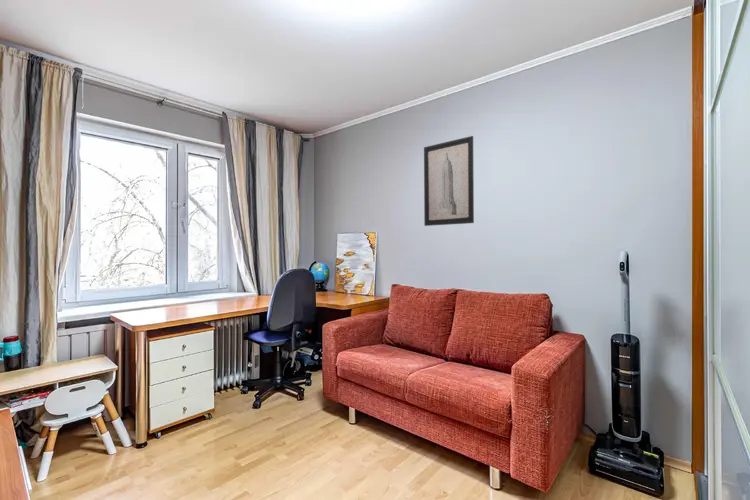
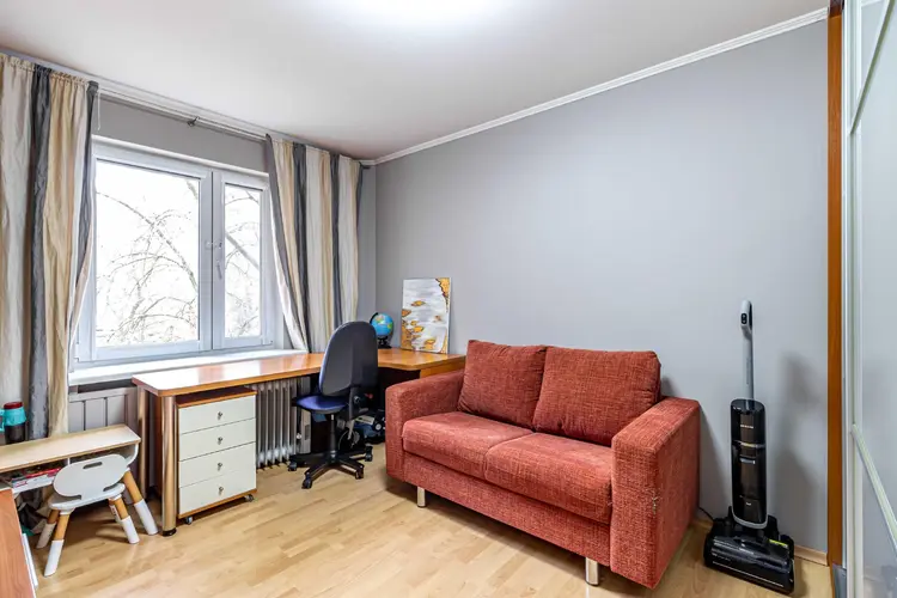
- wall art (447, 183)
